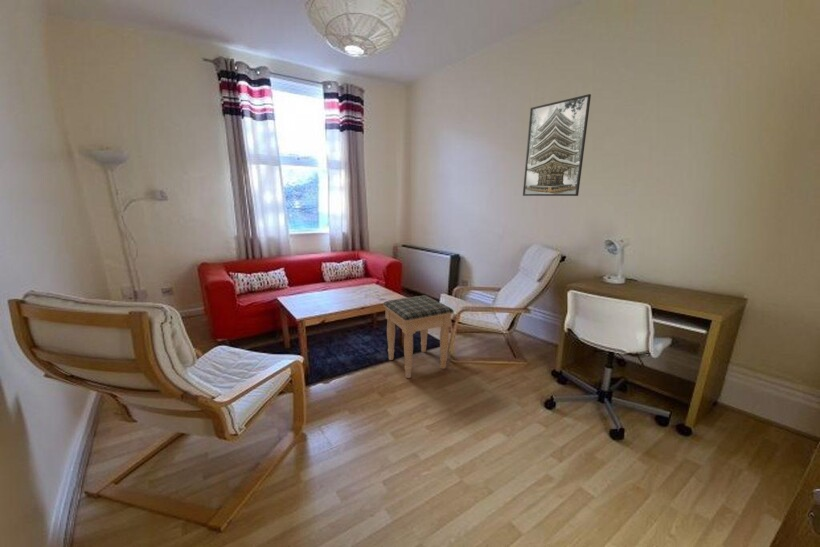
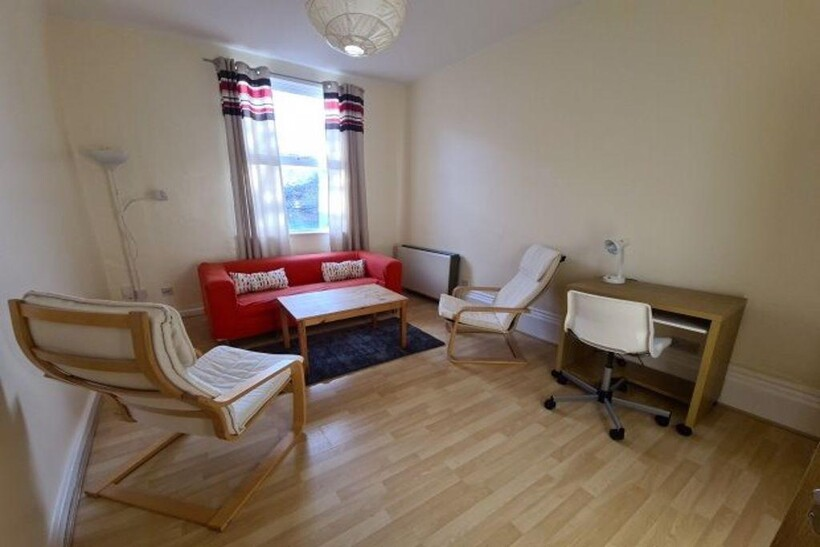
- footstool (415, 331)
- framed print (553, 150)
